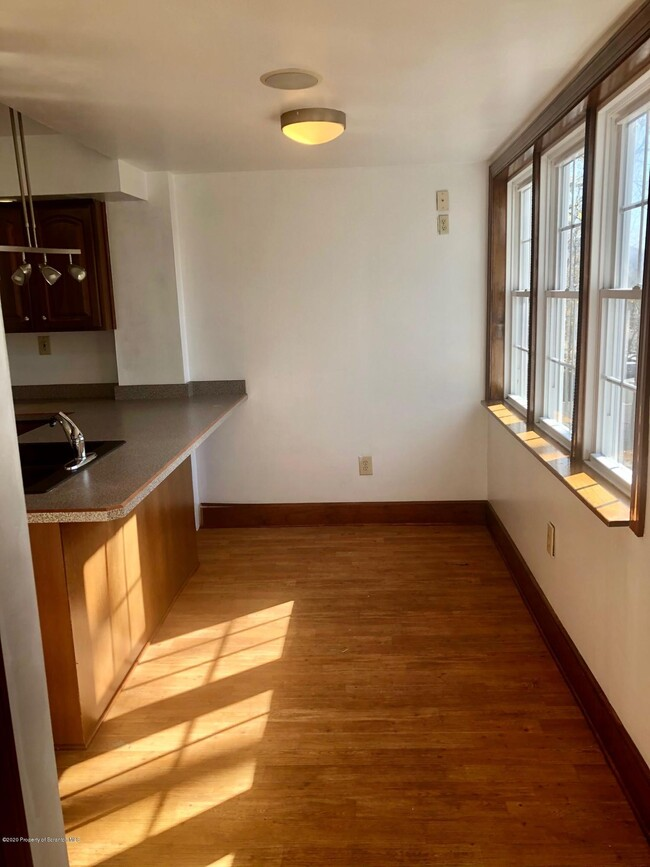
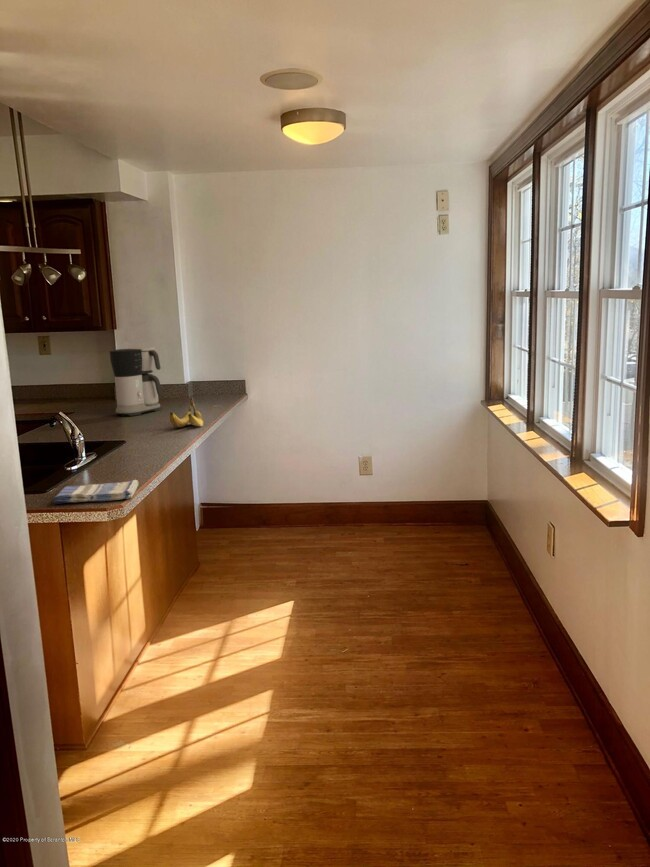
+ banana (186, 413)
+ dish towel (97, 490)
+ coffee maker (138, 380)
